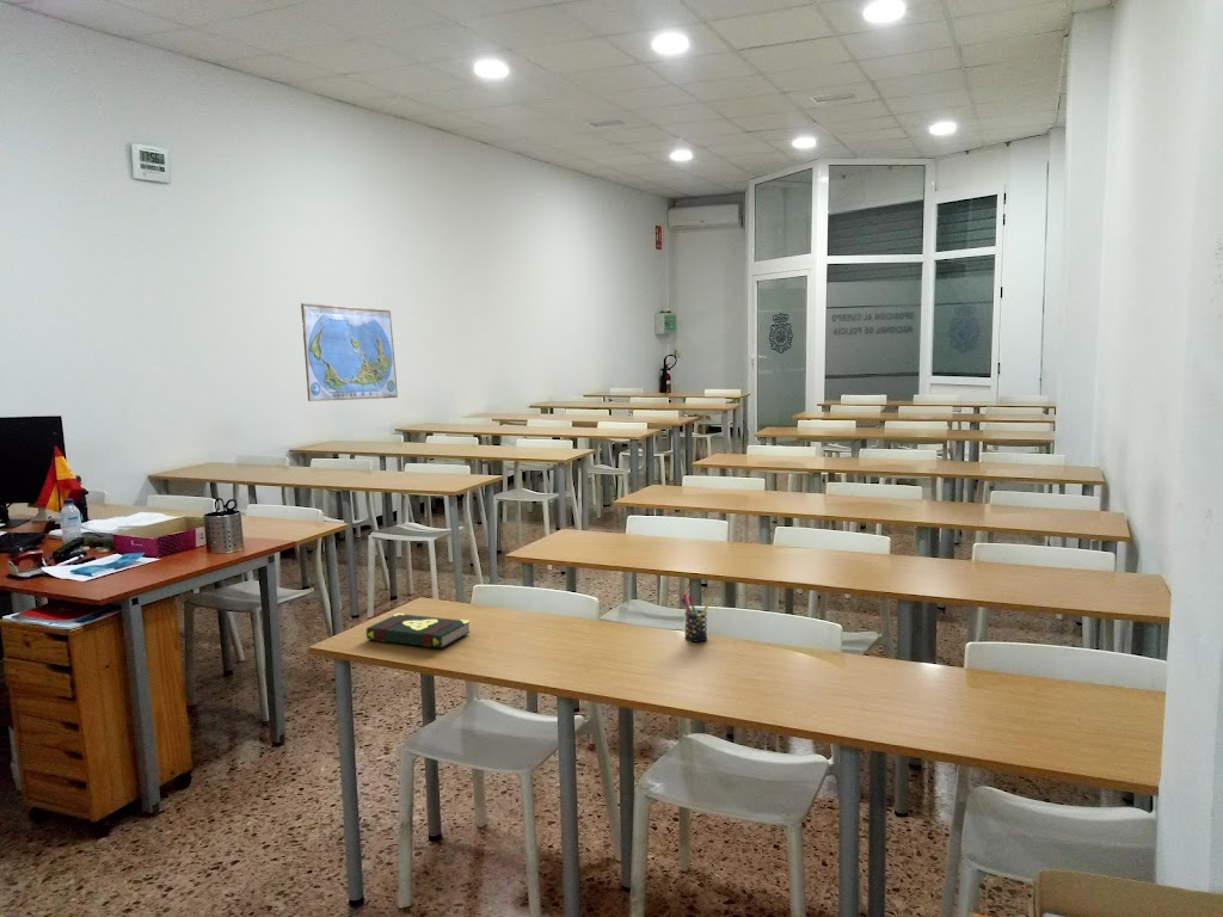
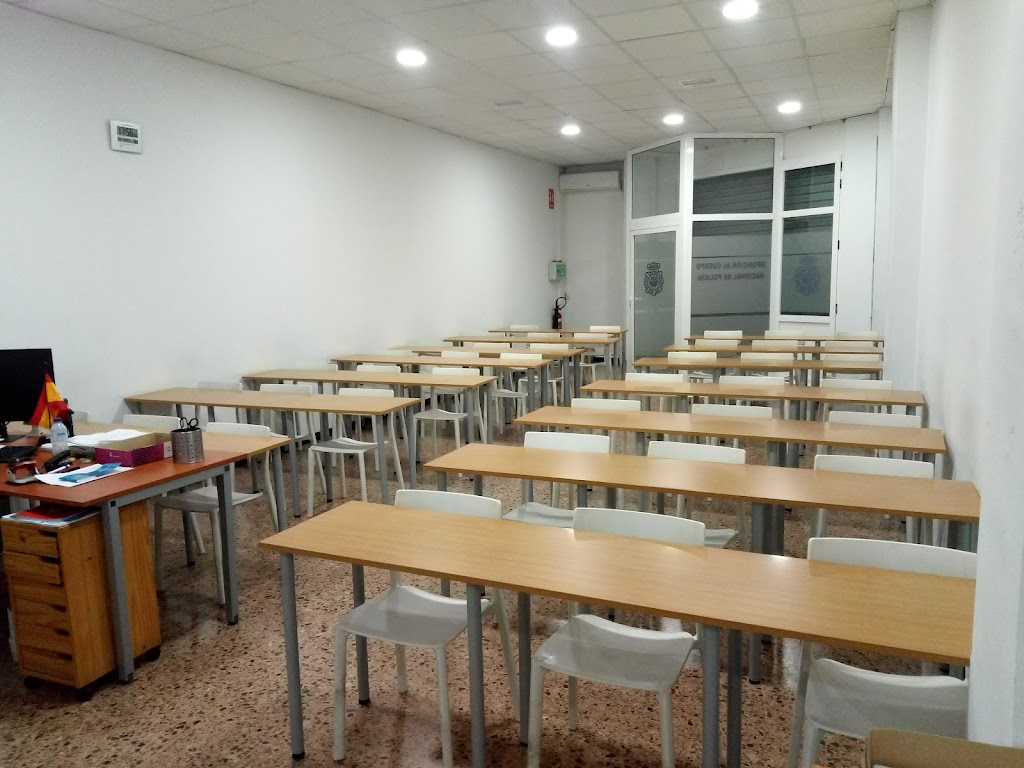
- book (418, 630)
- world map (352, 353)
- pen holder (694, 616)
